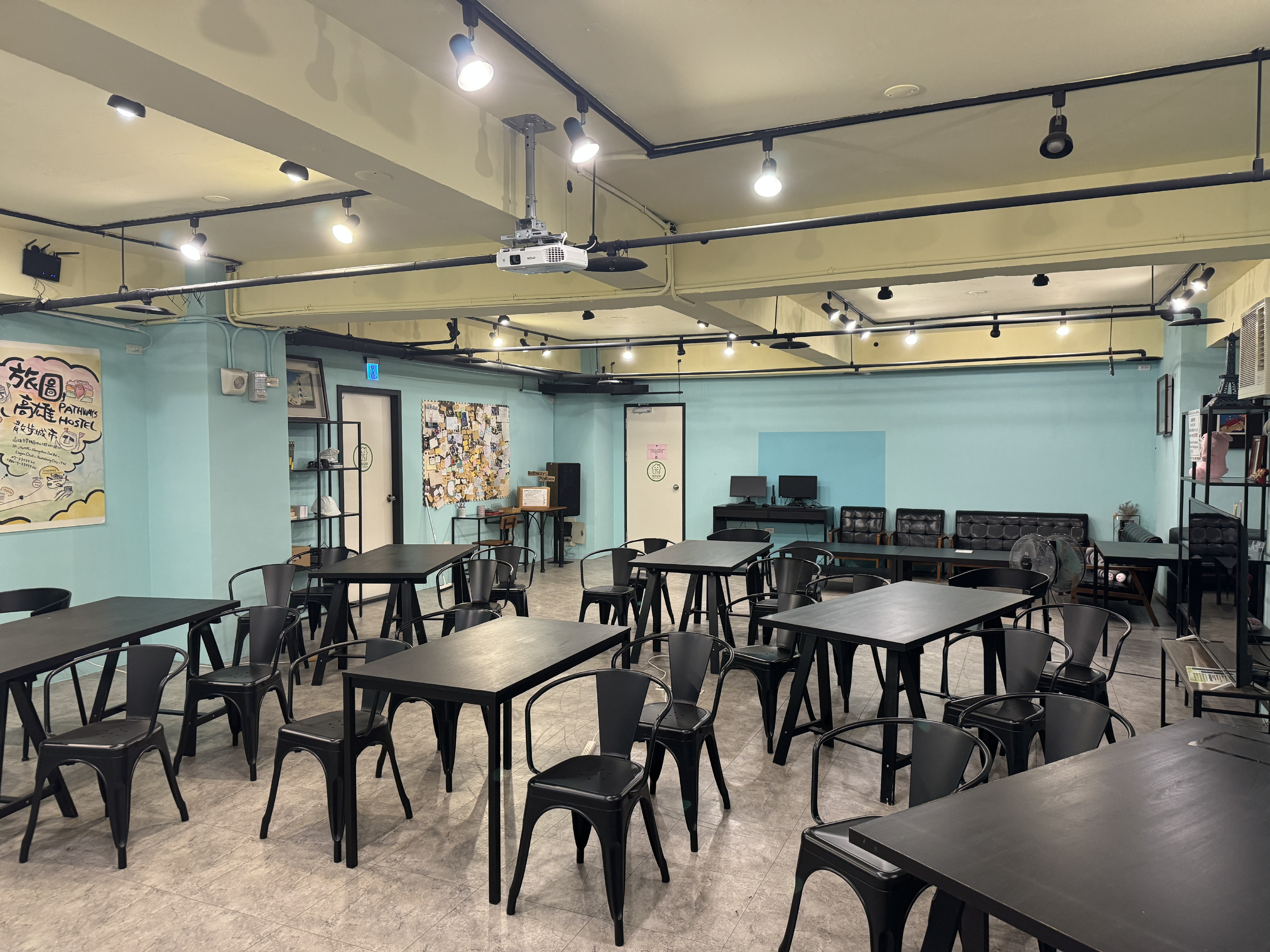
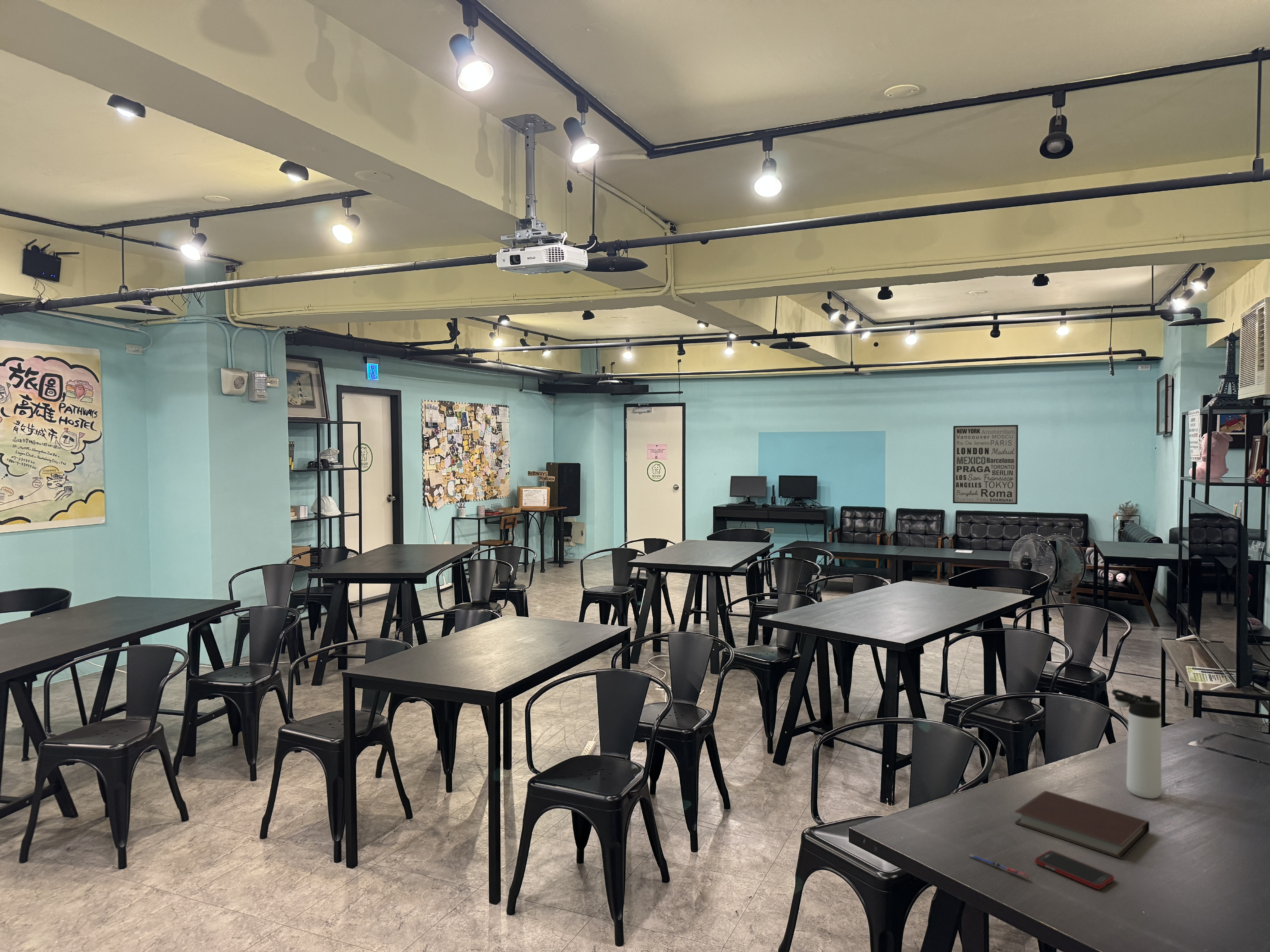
+ cell phone (1073, 869)
+ thermos bottle (1136, 743)
+ pen (998, 865)
+ wall art (985, 465)
+ notebook (1081, 822)
